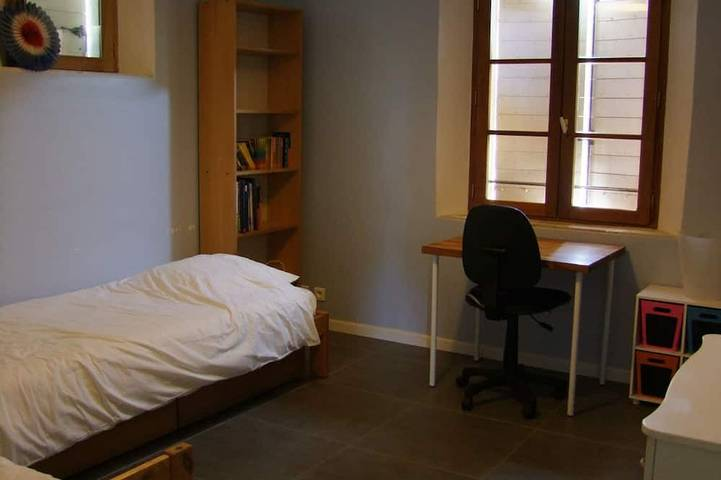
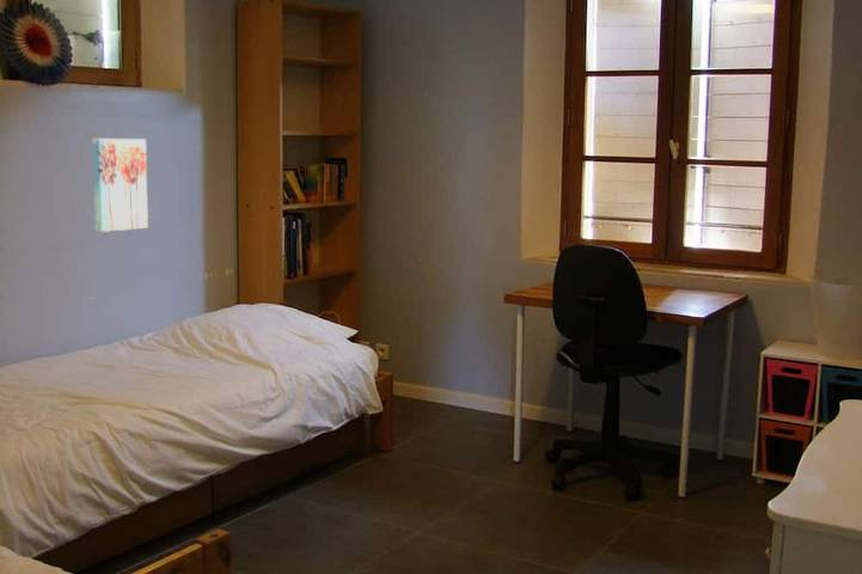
+ wall art (121, 184)
